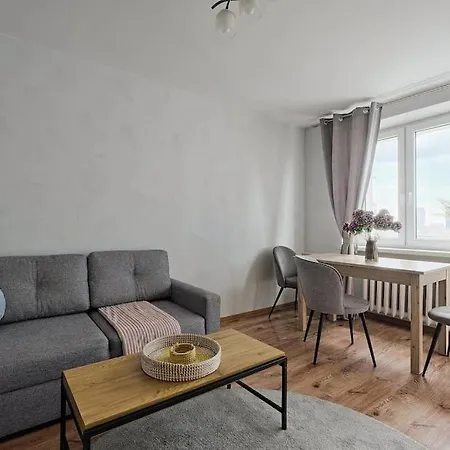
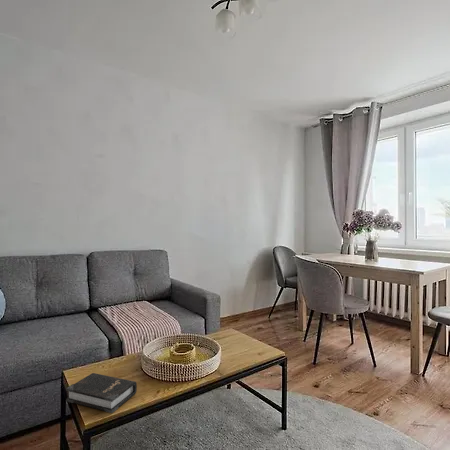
+ hardback book (102, 390)
